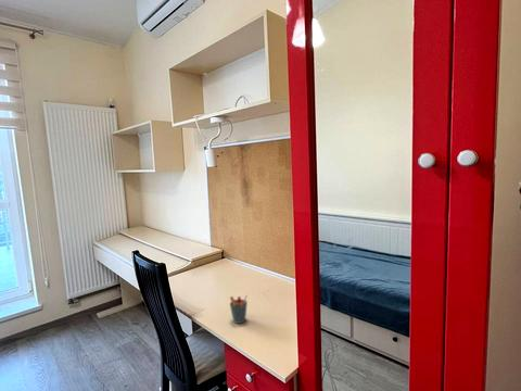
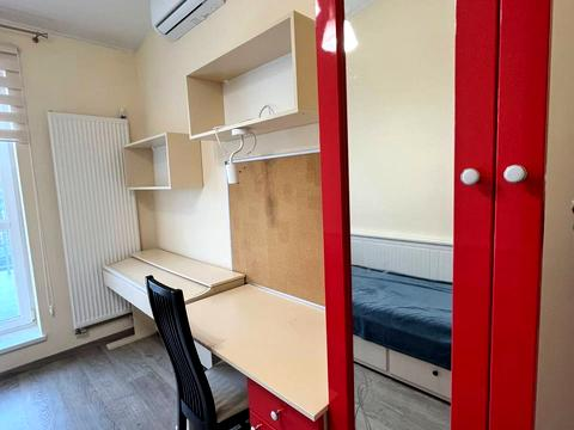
- pen holder (238, 306)
